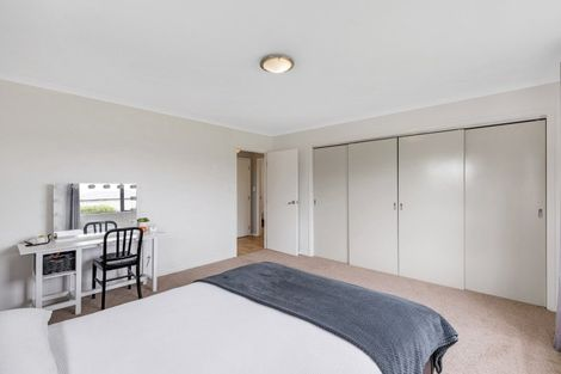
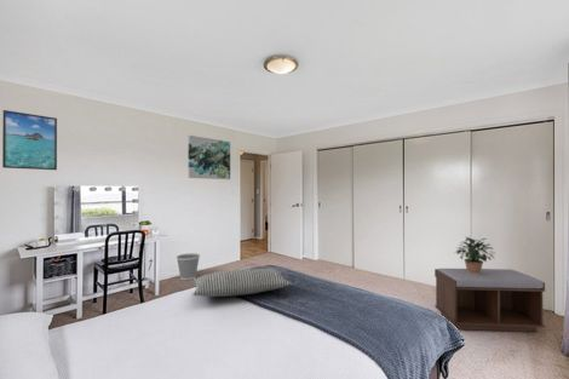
+ wastebasket (188, 266)
+ potted plant (476, 253)
+ bench (485, 297)
+ pillow (241, 281)
+ wall art (209, 159)
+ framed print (30, 140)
